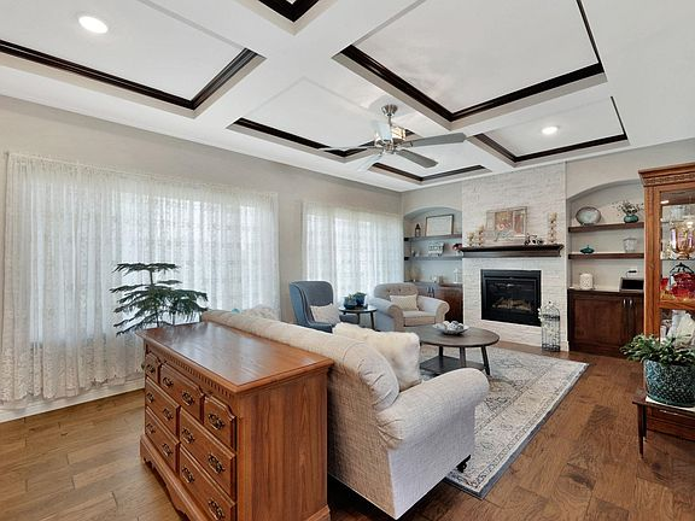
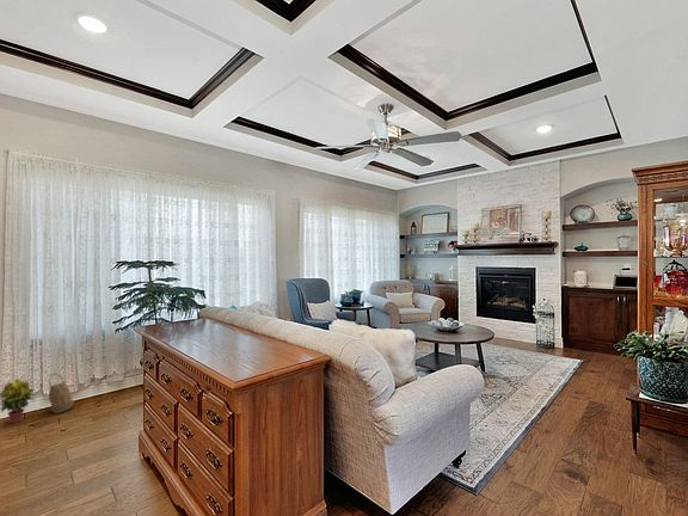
+ basket (61, 391)
+ potted plant (17, 400)
